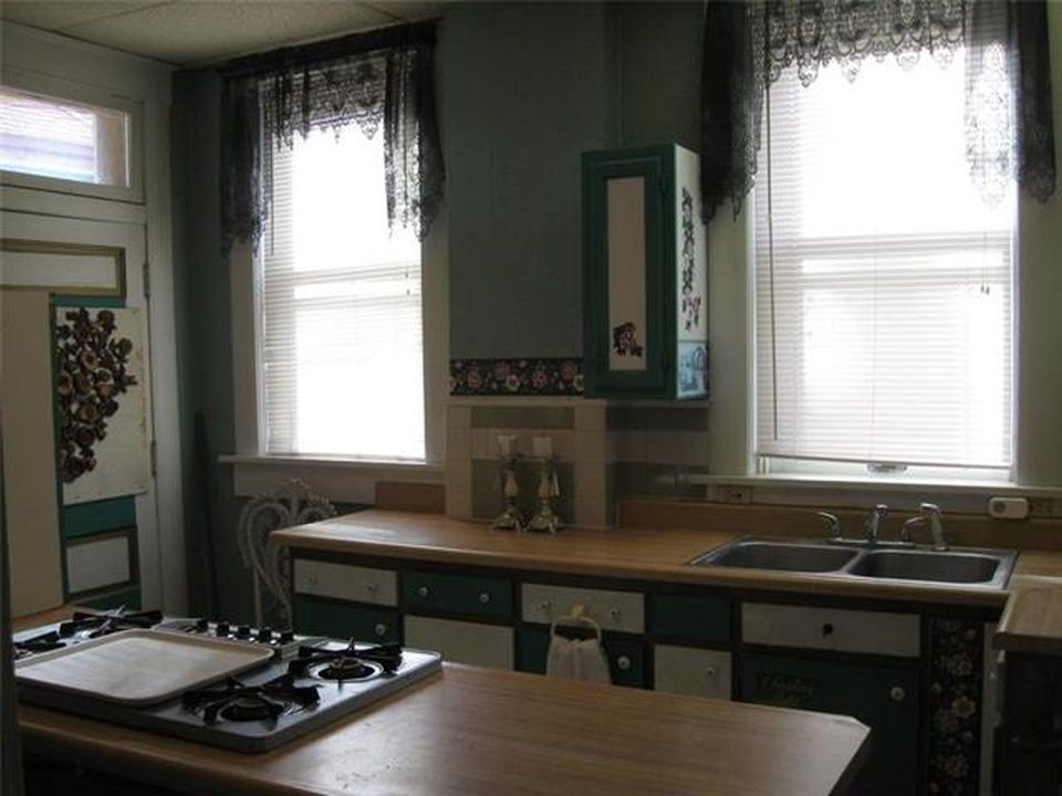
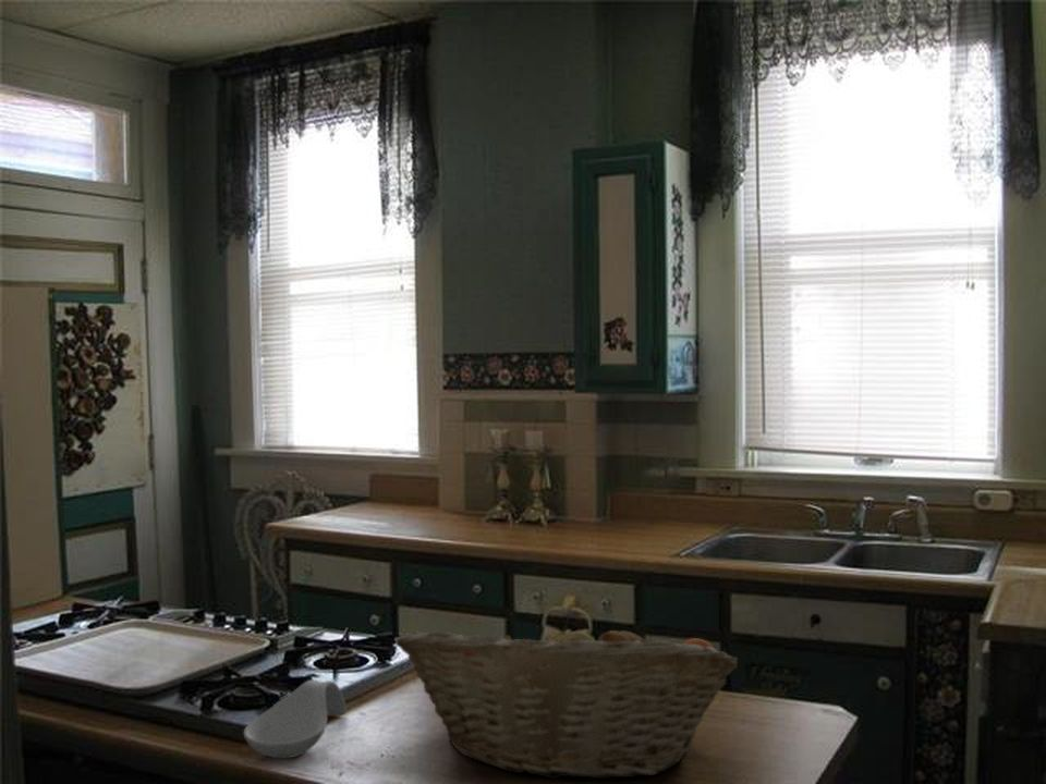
+ fruit basket (563, 677)
+ spoon rest (301, 714)
